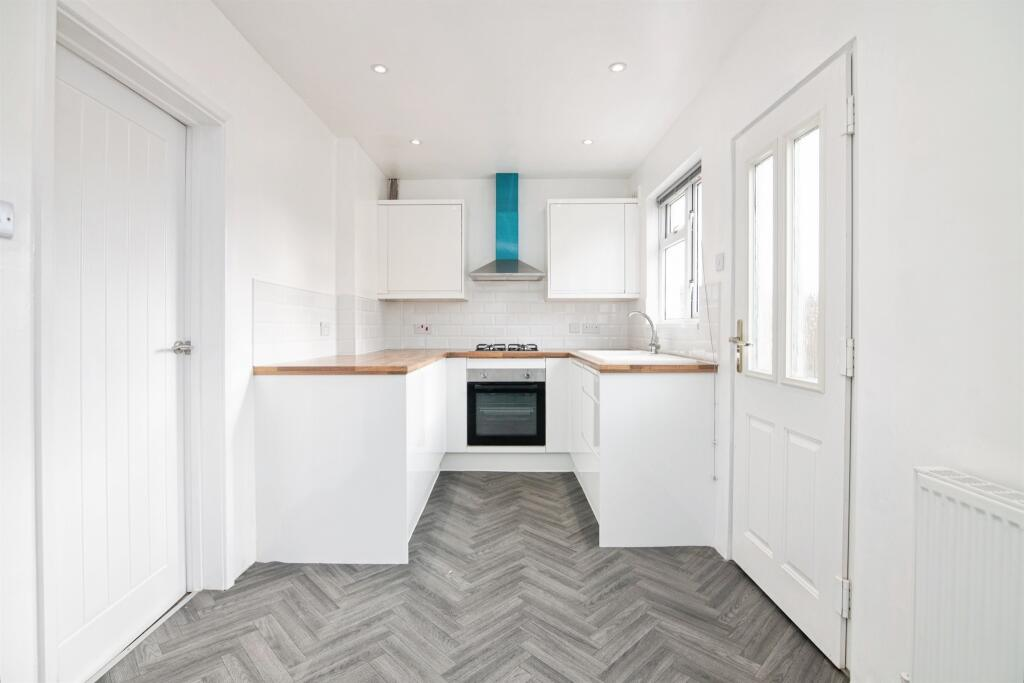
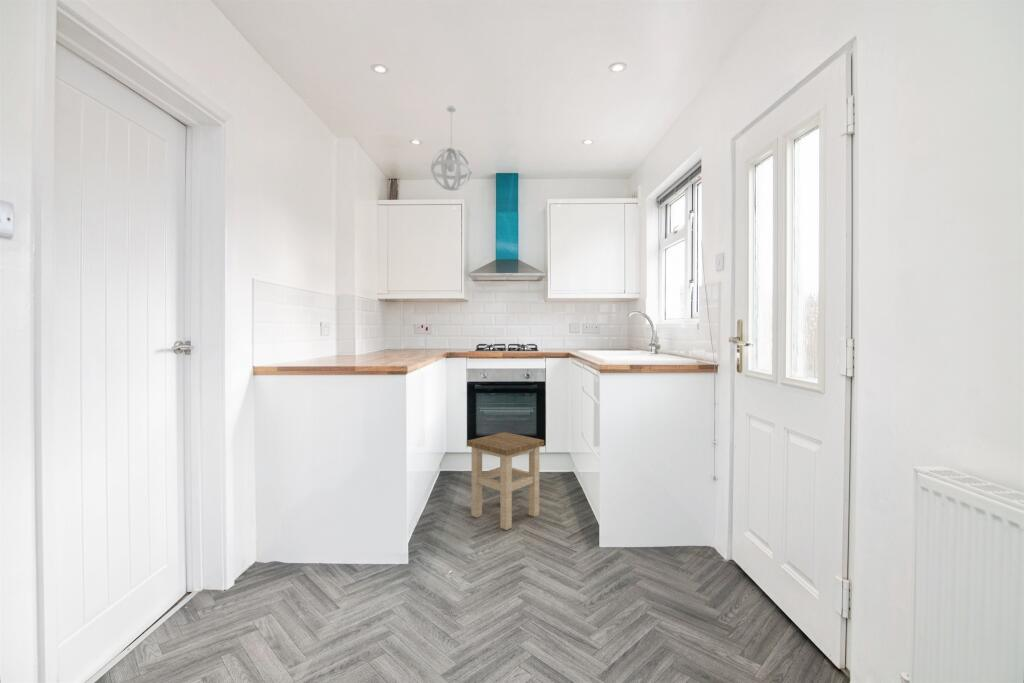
+ pendant light (451, 149)
+ stool (505, 477)
